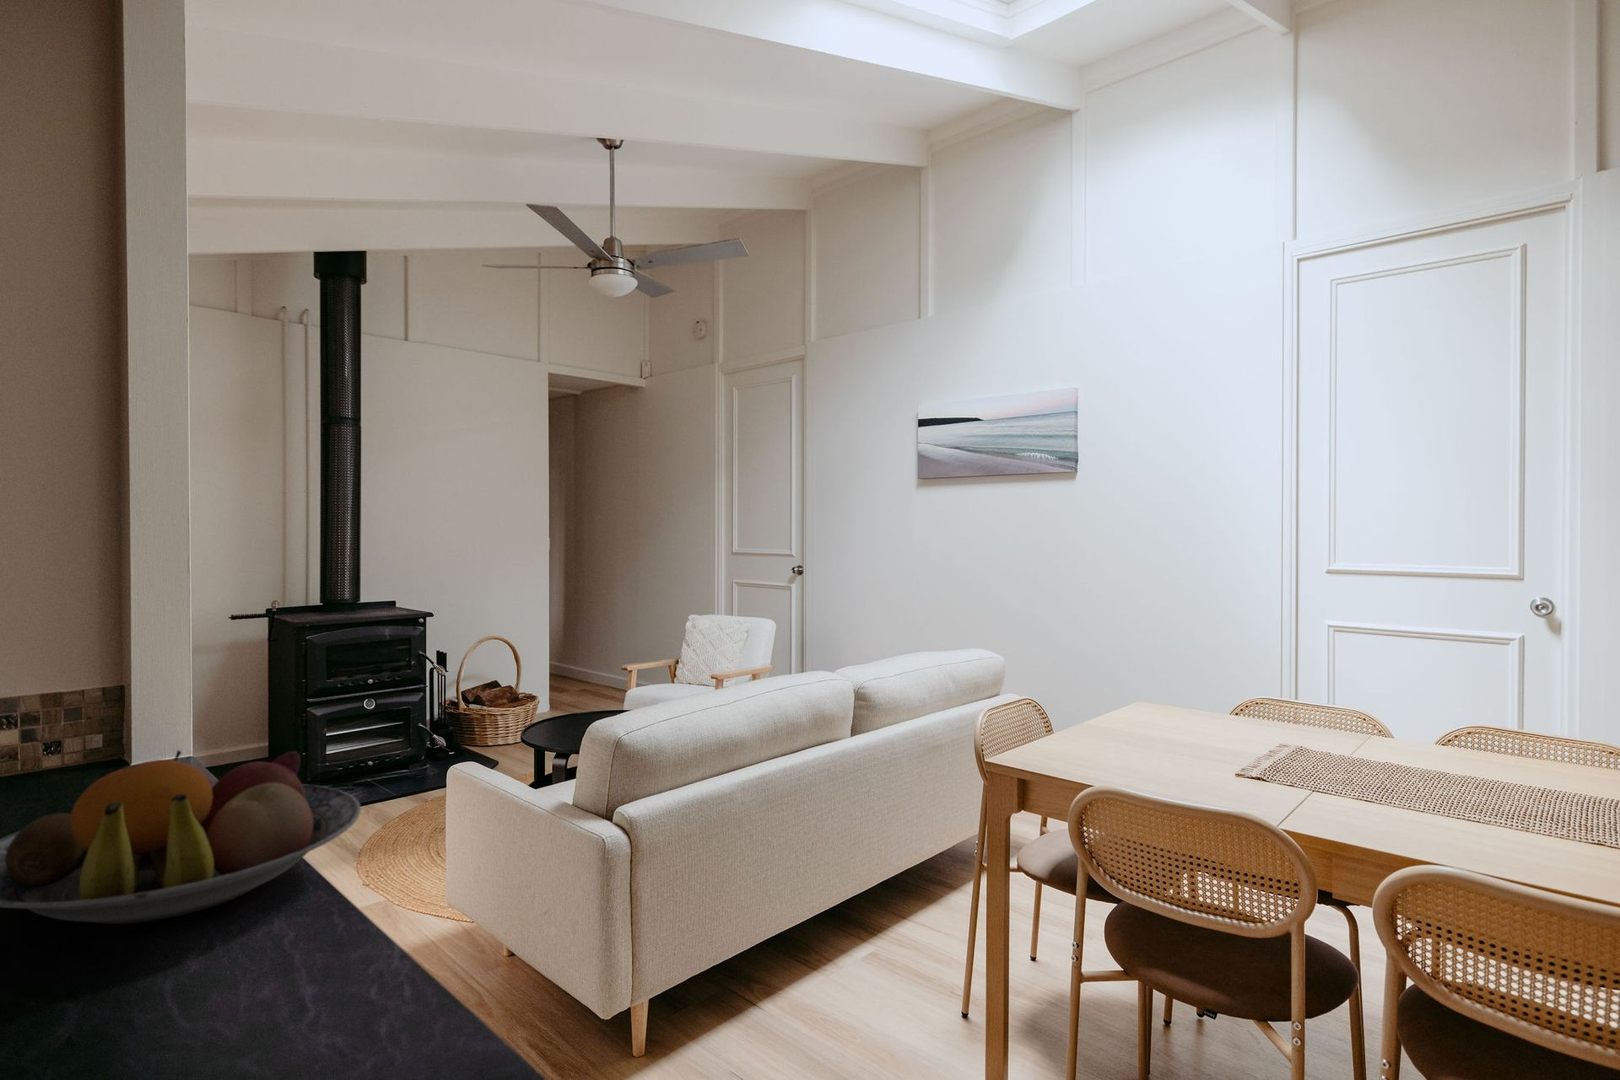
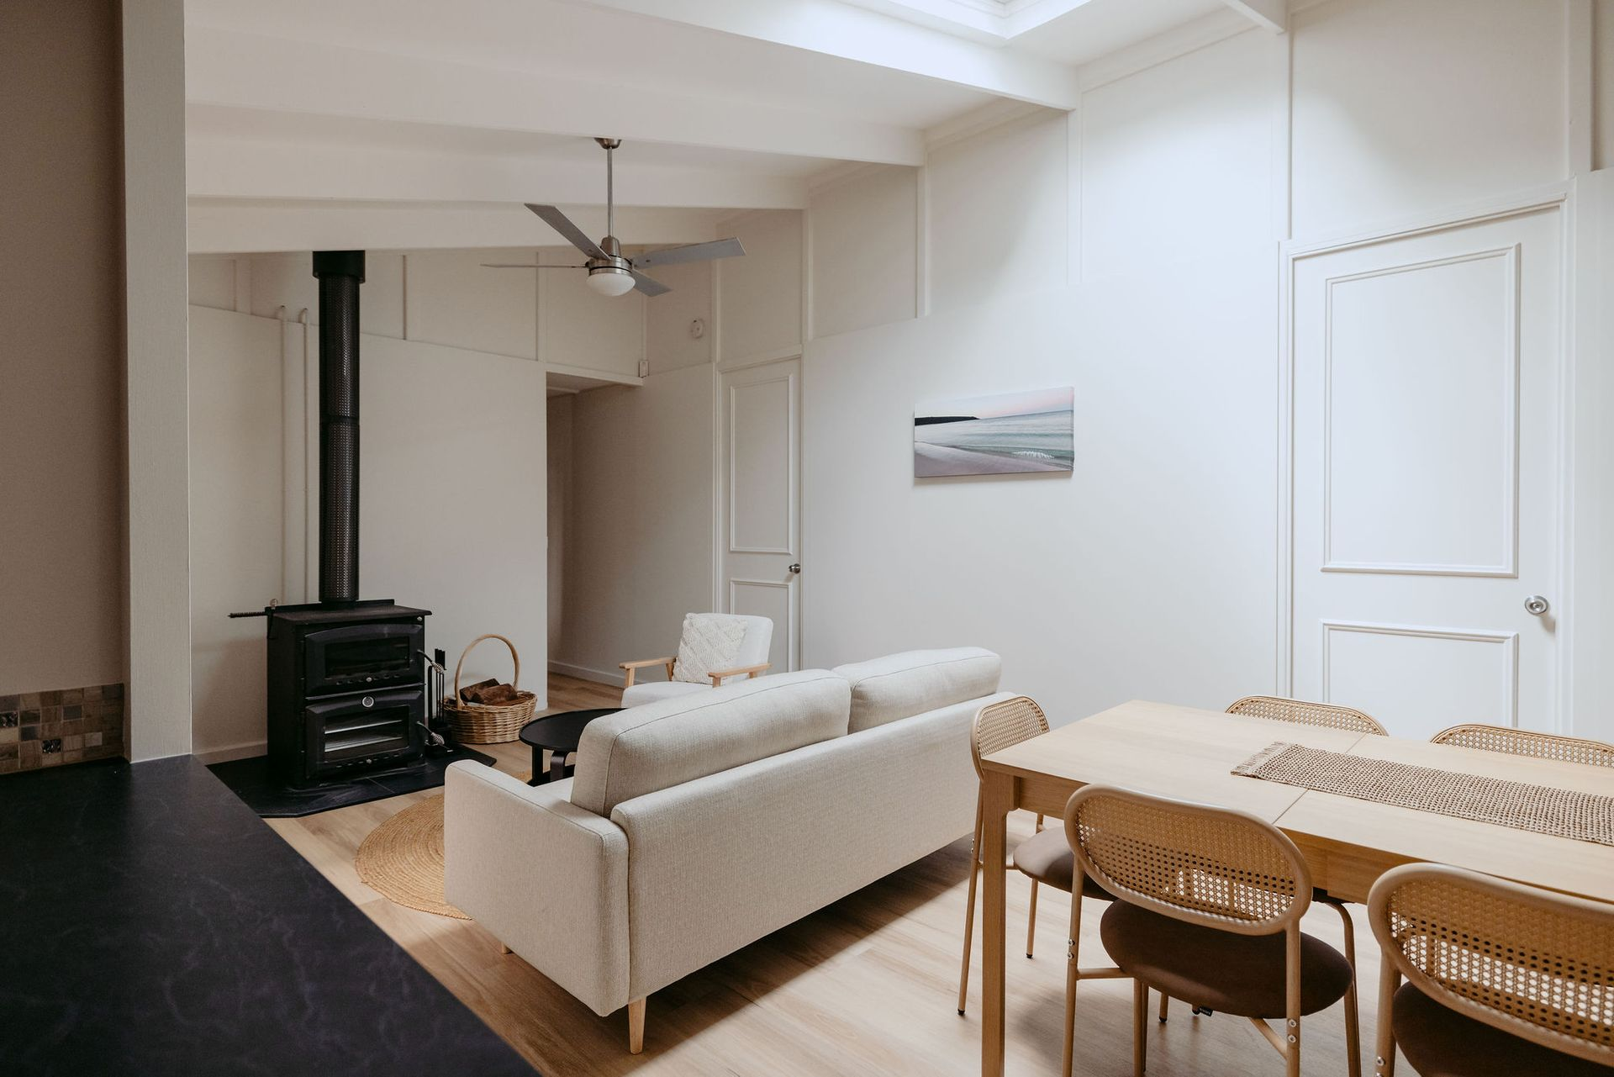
- fruit bowl (177, 820)
